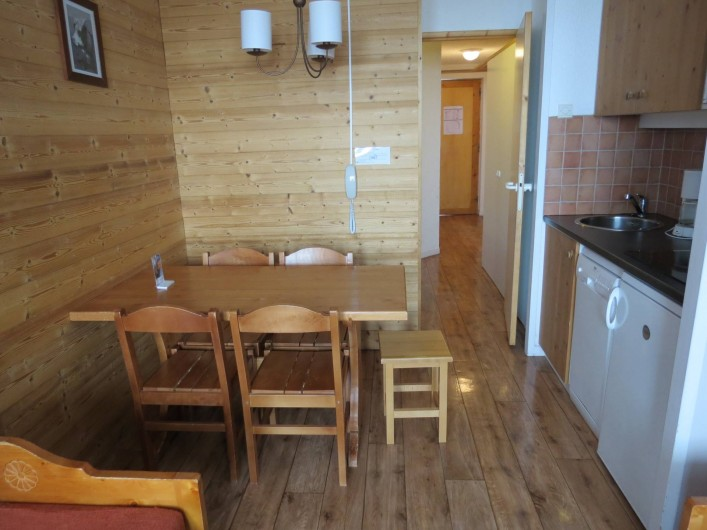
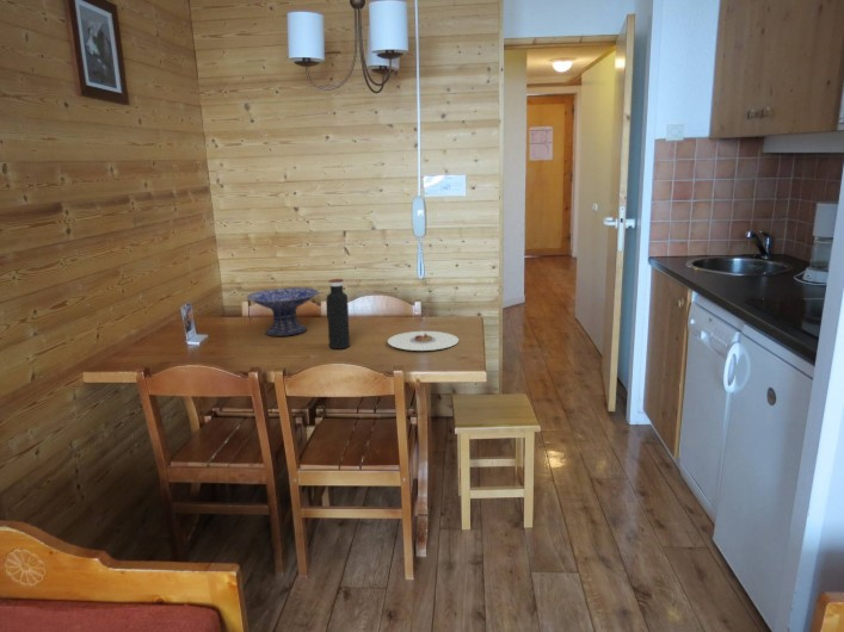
+ decorative bowl (284, 311)
+ water bottle (338, 314)
+ plate (423, 337)
